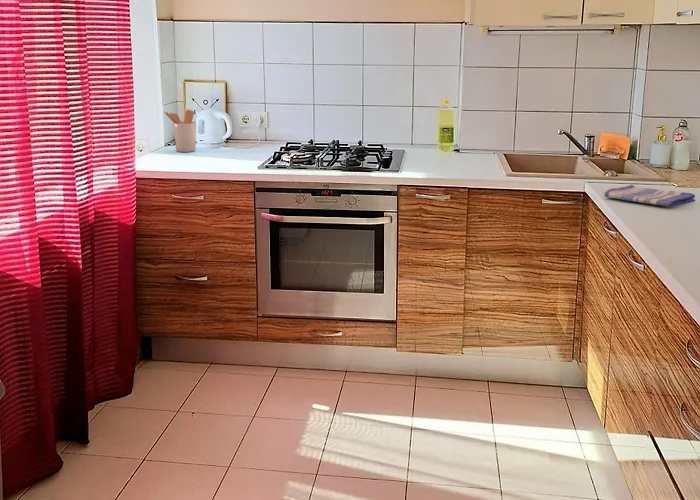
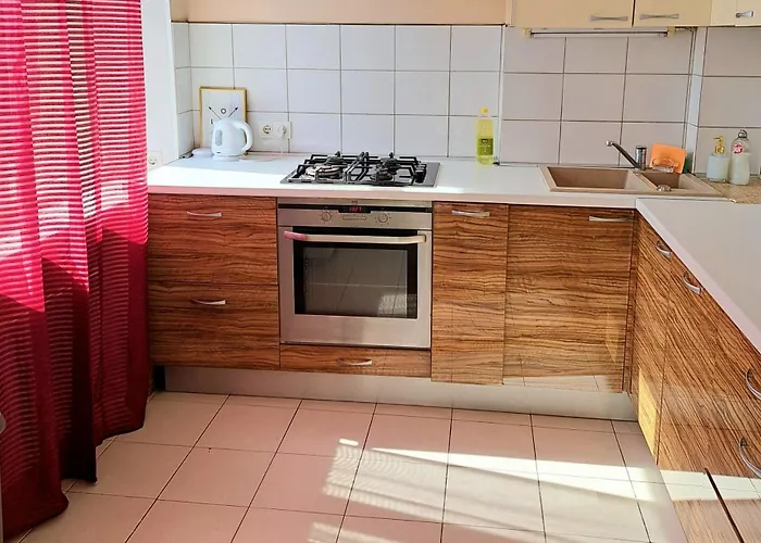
- utensil holder (179, 130)
- dish towel (648, 195)
